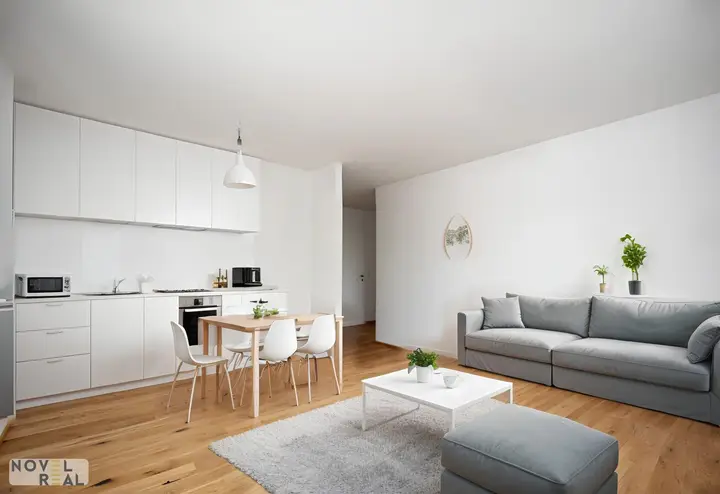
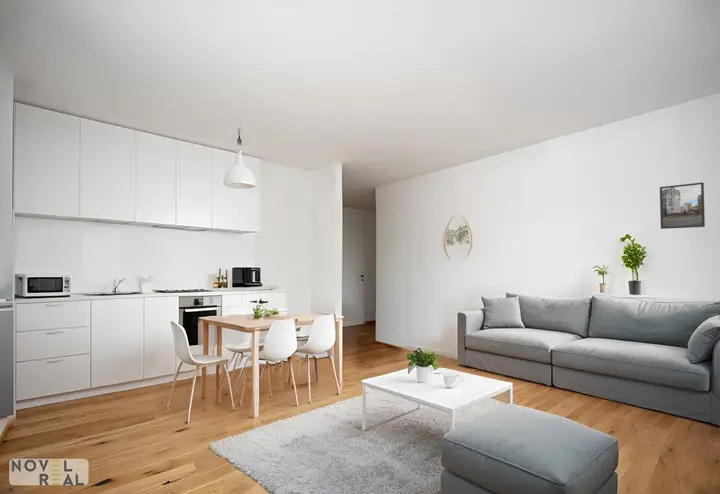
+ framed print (681, 206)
